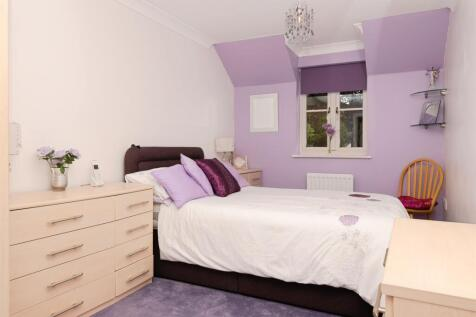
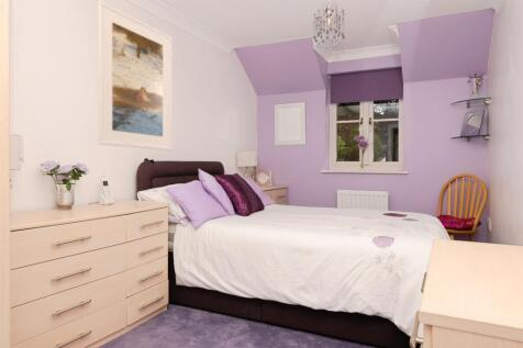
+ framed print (138, 83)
